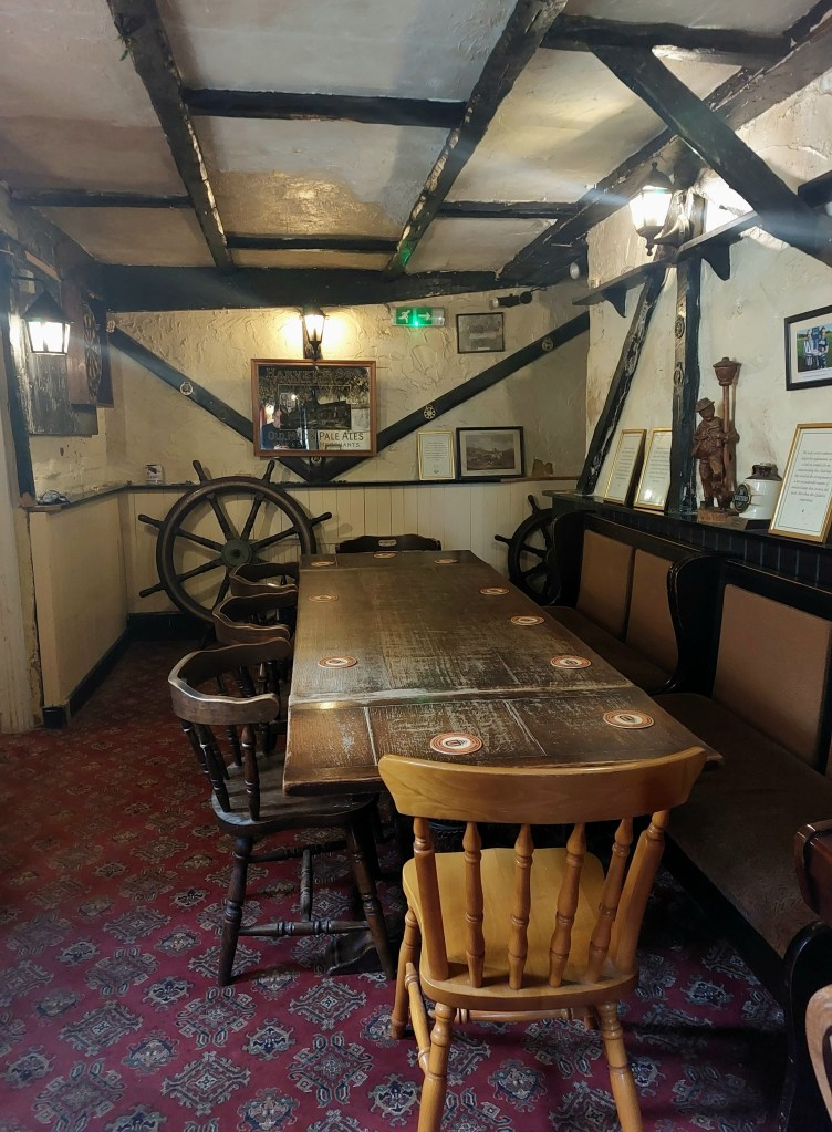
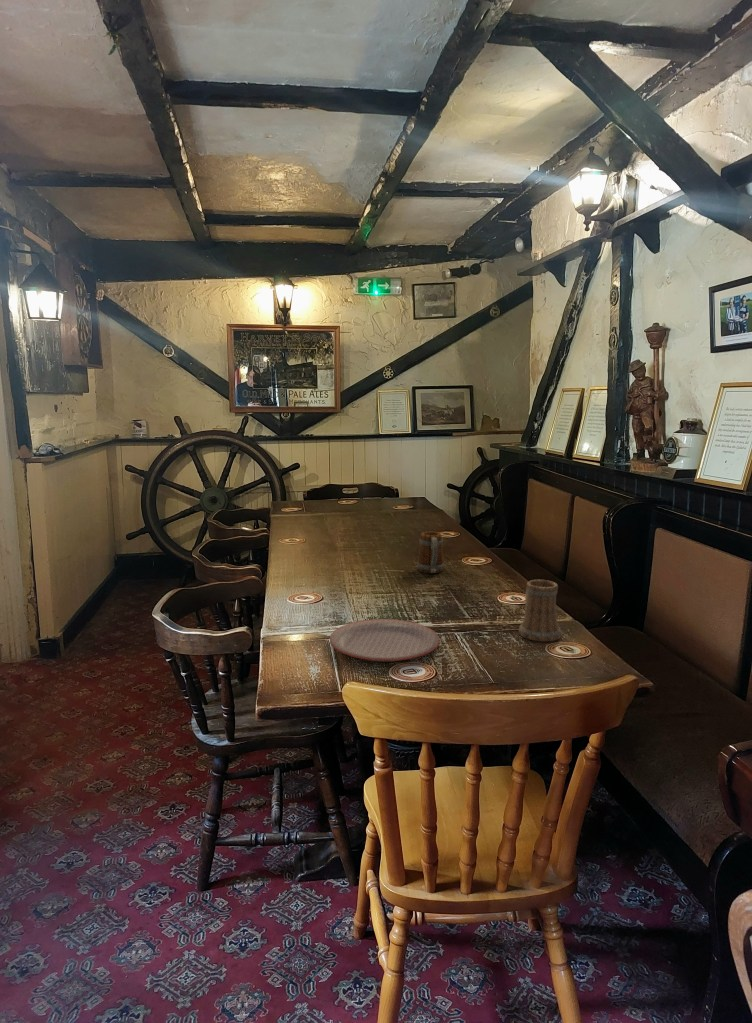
+ beer mug (431, 553)
+ plate (384, 641)
+ beer mug (538, 607)
